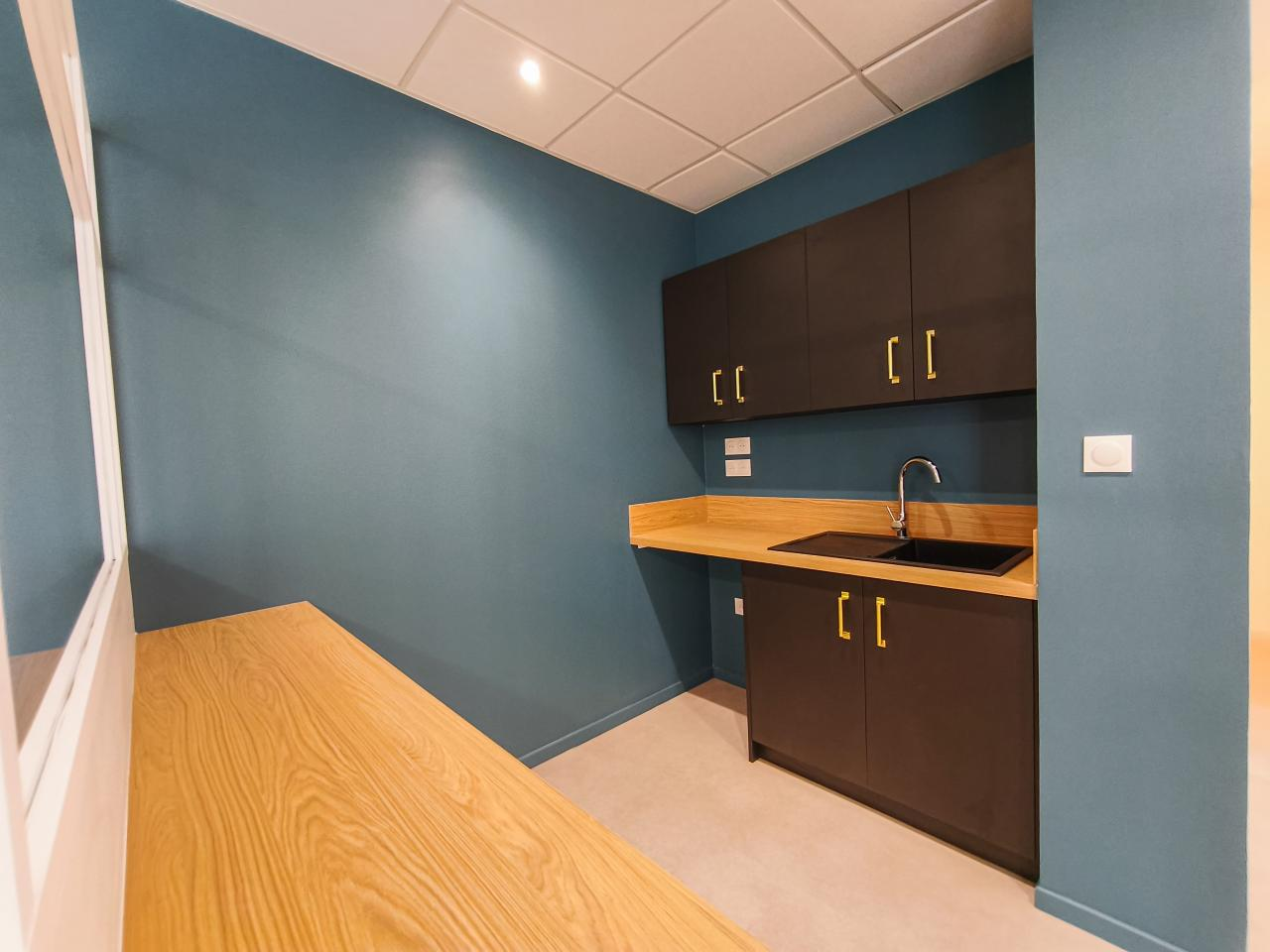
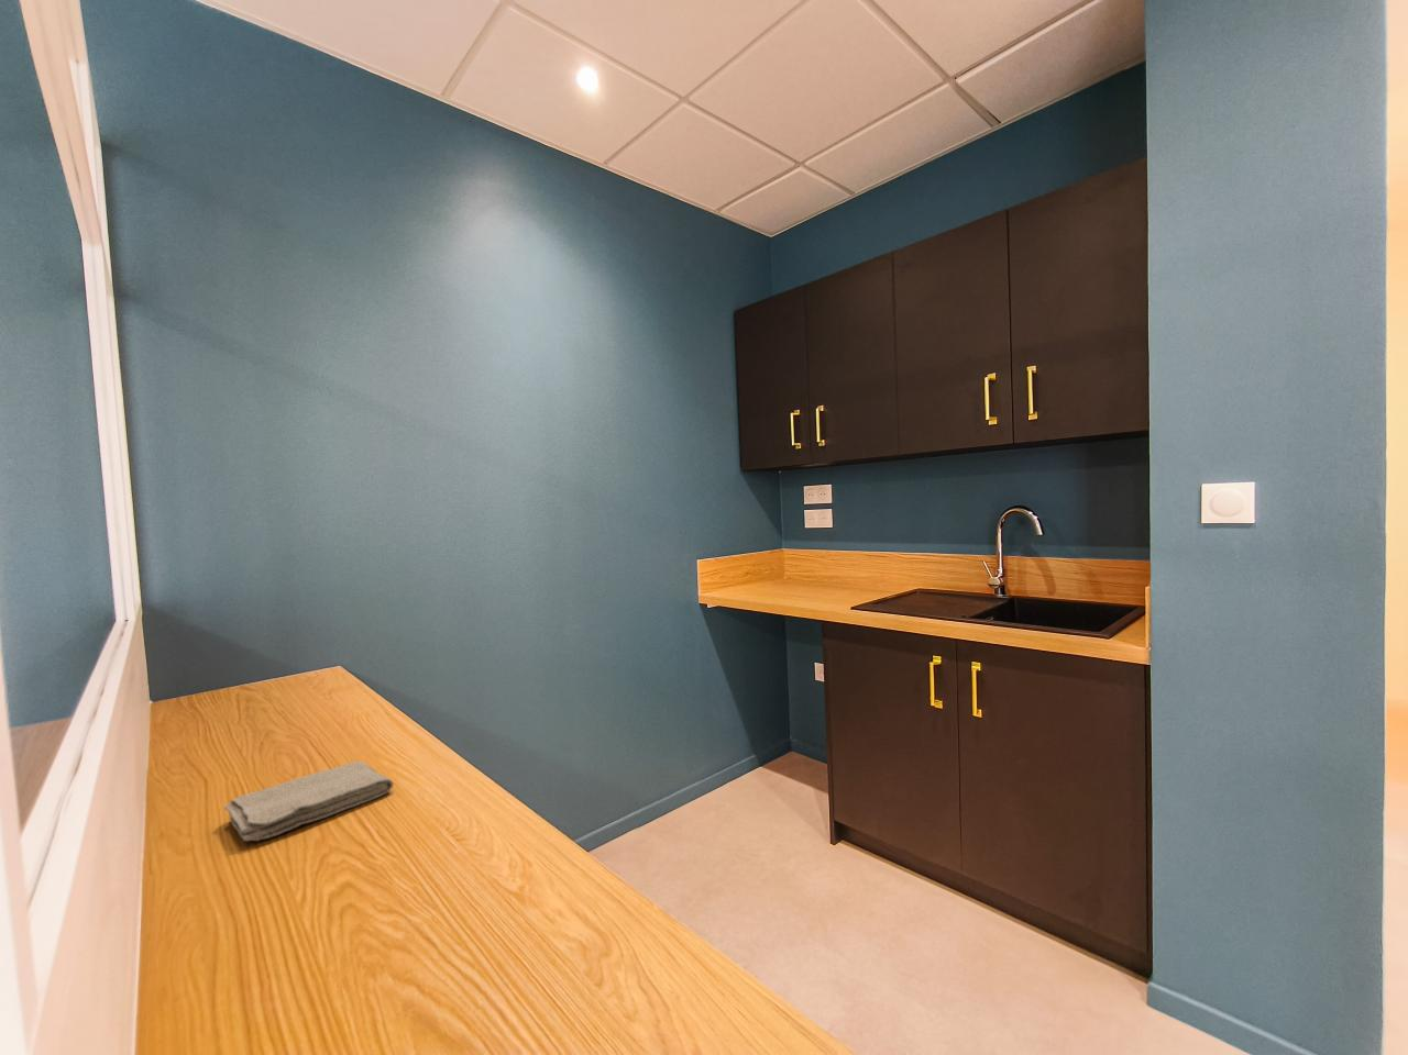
+ washcloth (310, 795)
